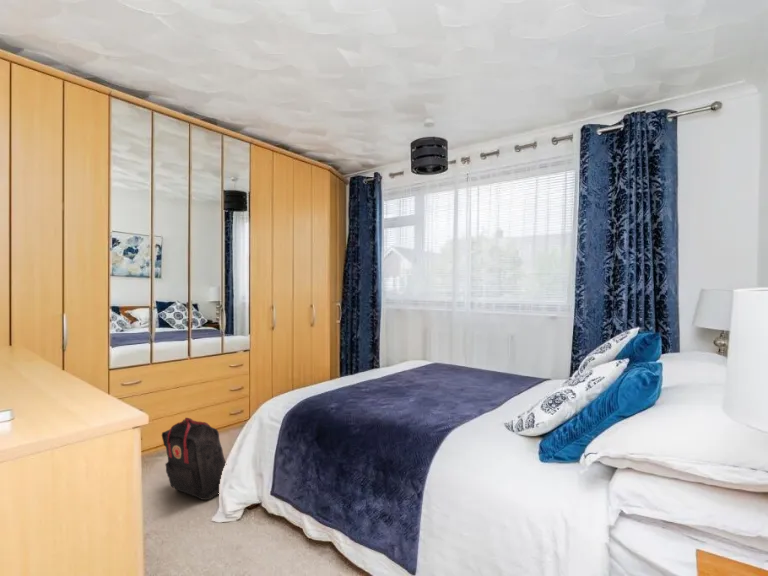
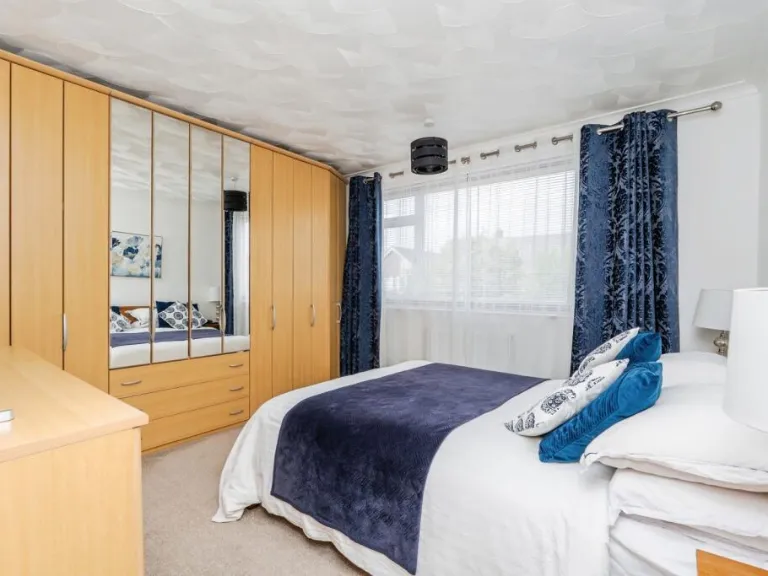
- backpack (196, 453)
